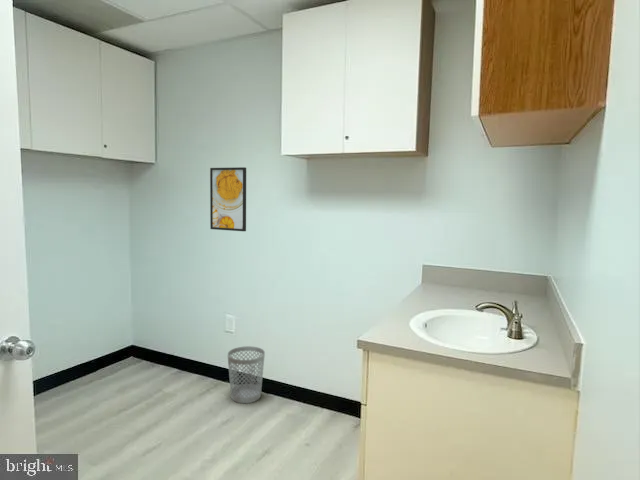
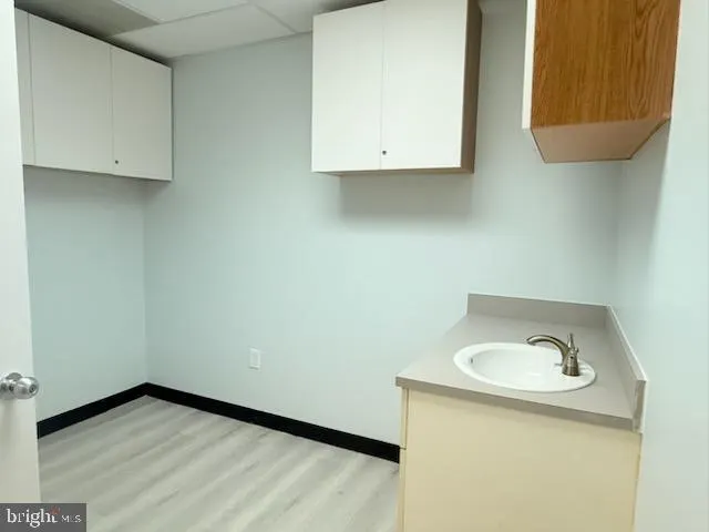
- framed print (227, 199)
- wastebasket (246, 374)
